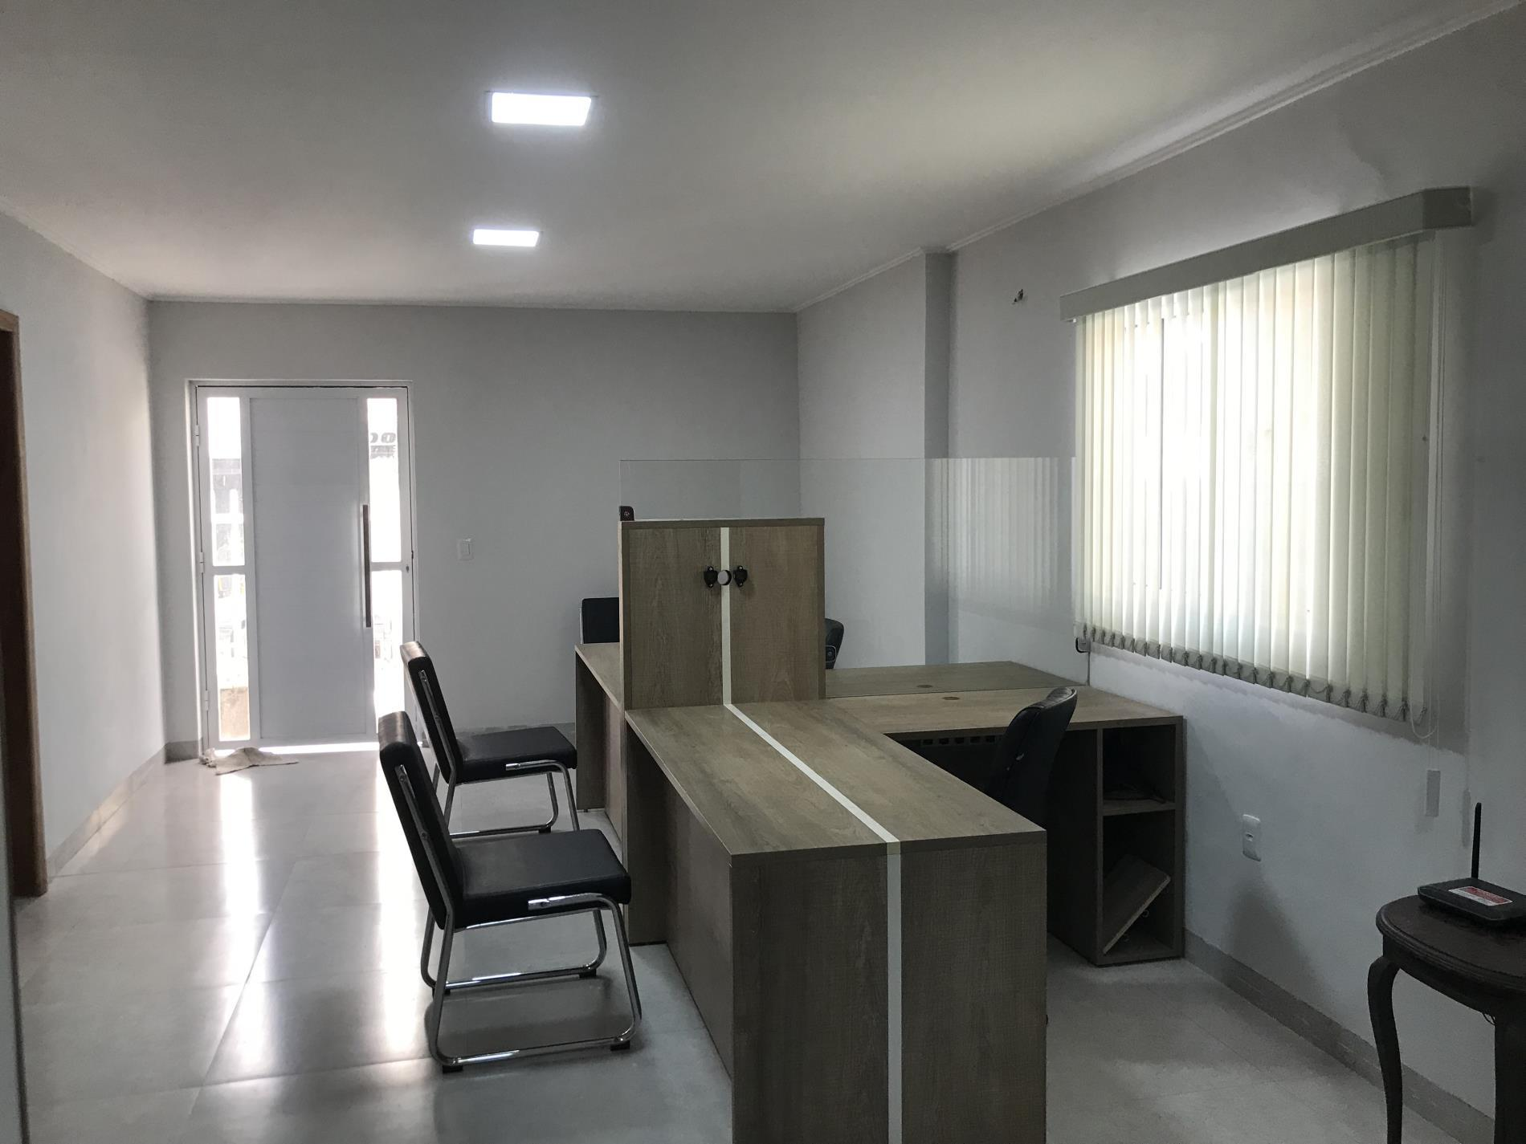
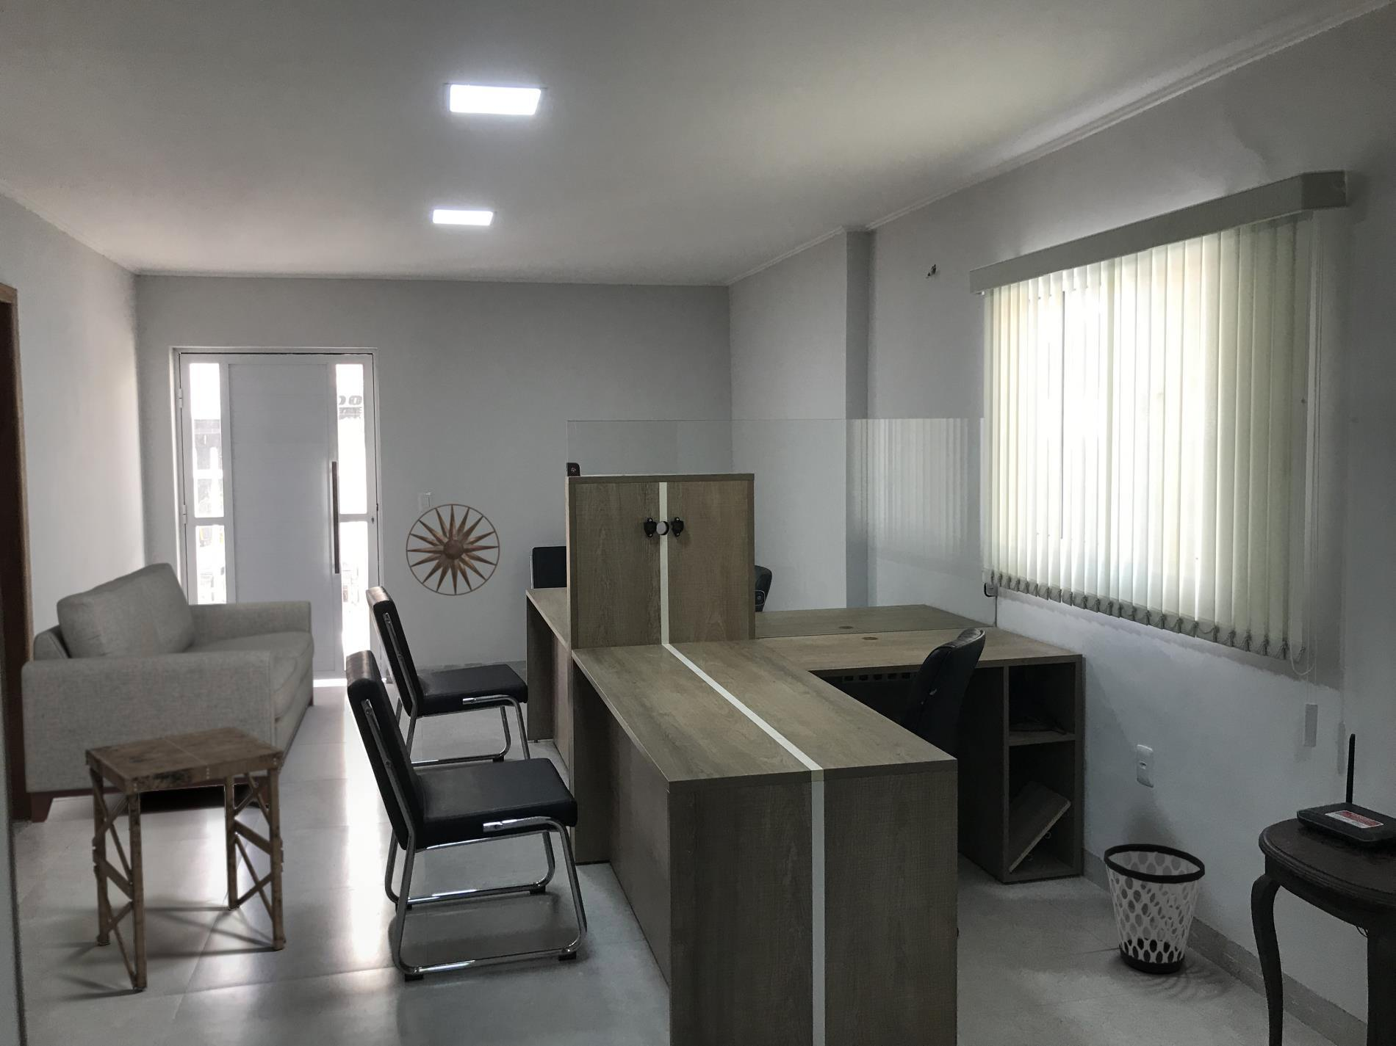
+ wastebasket (1153, 910)
+ wall art (453, 549)
+ sofa (199, 665)
+ side table (225, 848)
